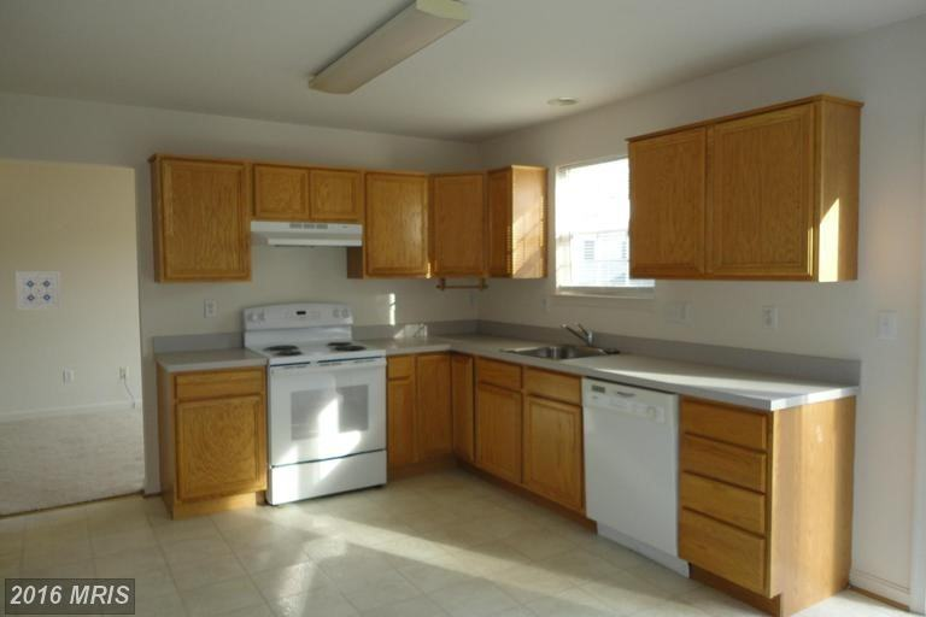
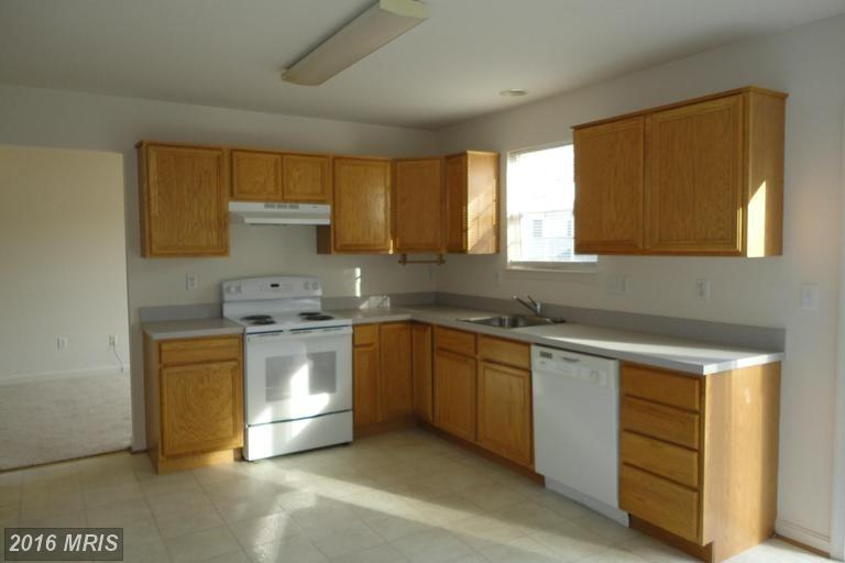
- wall art (39, 290)
